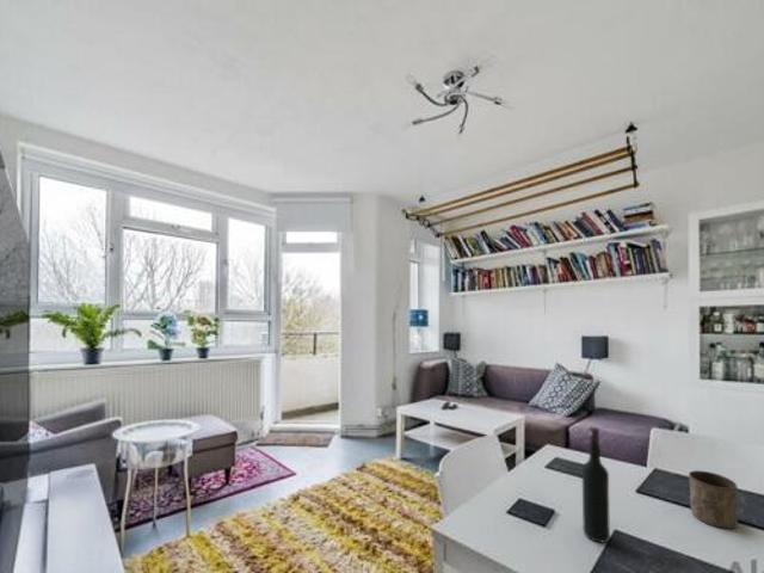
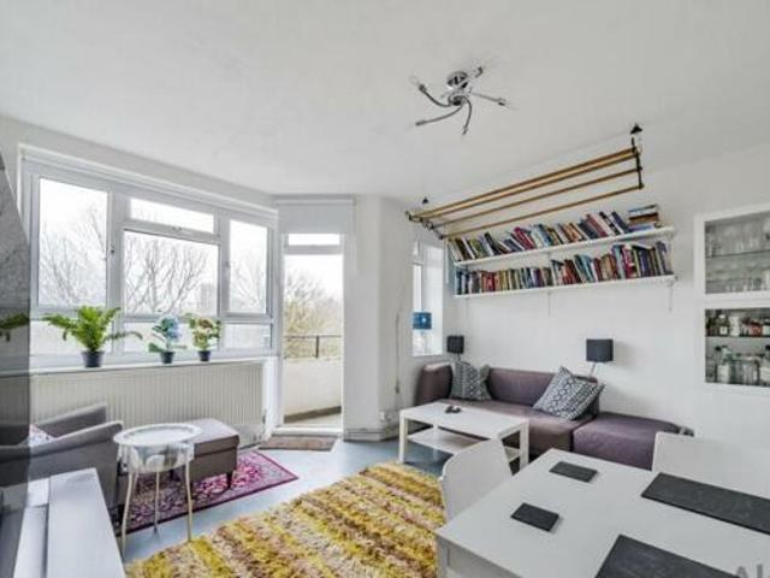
- wine bottle (594, 481)
- cup (713, 498)
